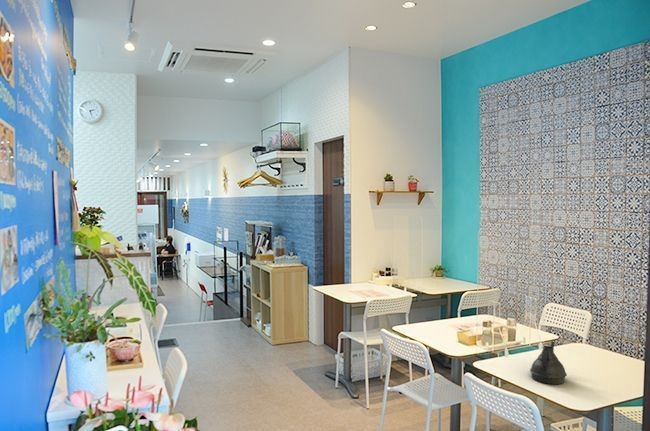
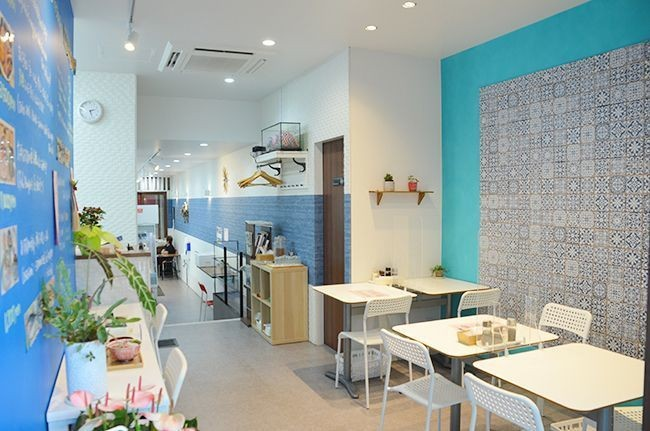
- teapot (549, 361)
